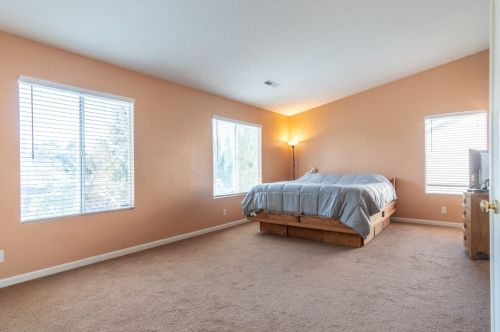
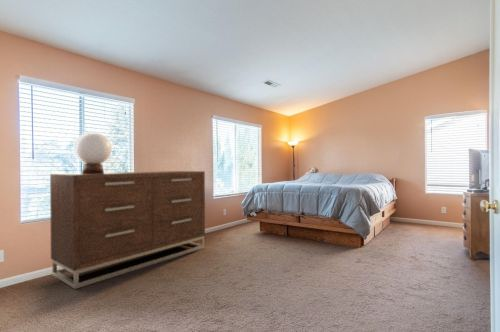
+ dresser (138, 216)
+ table lamp (93, 152)
